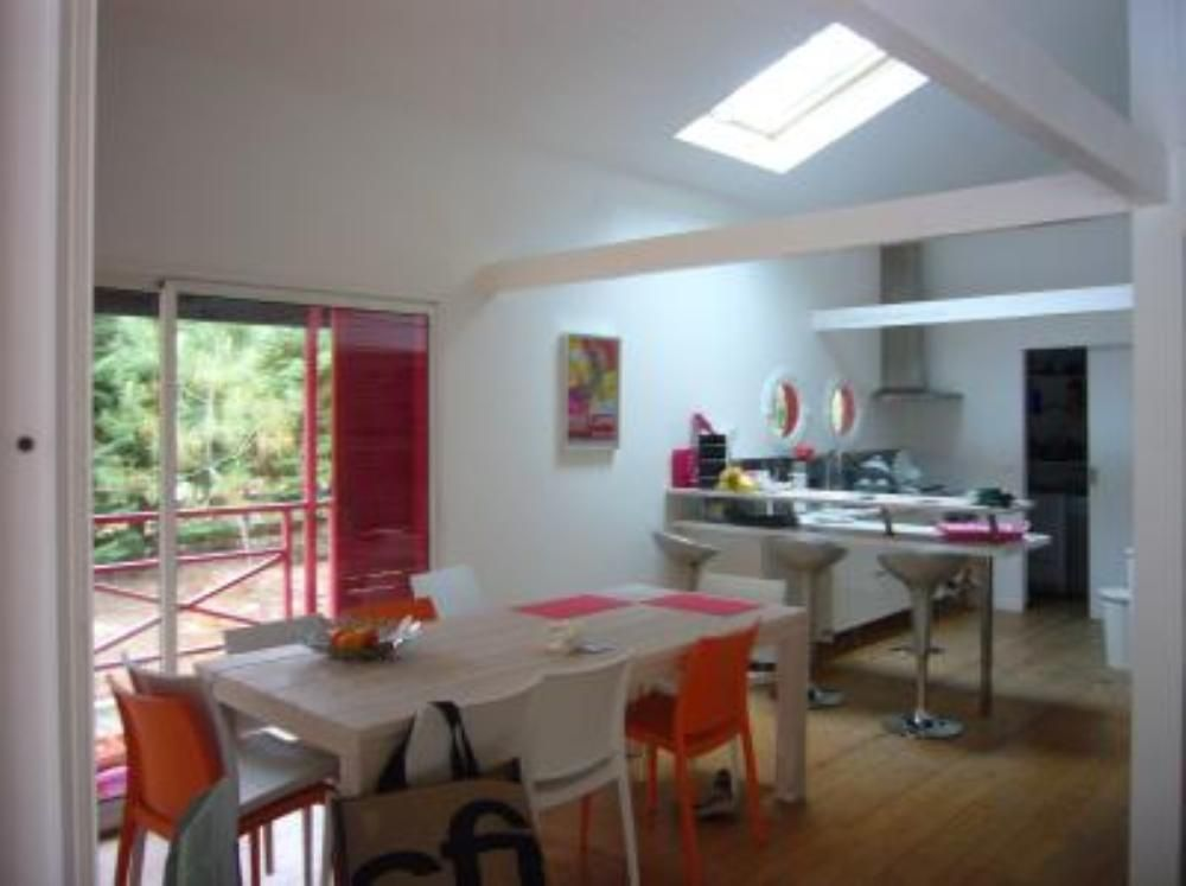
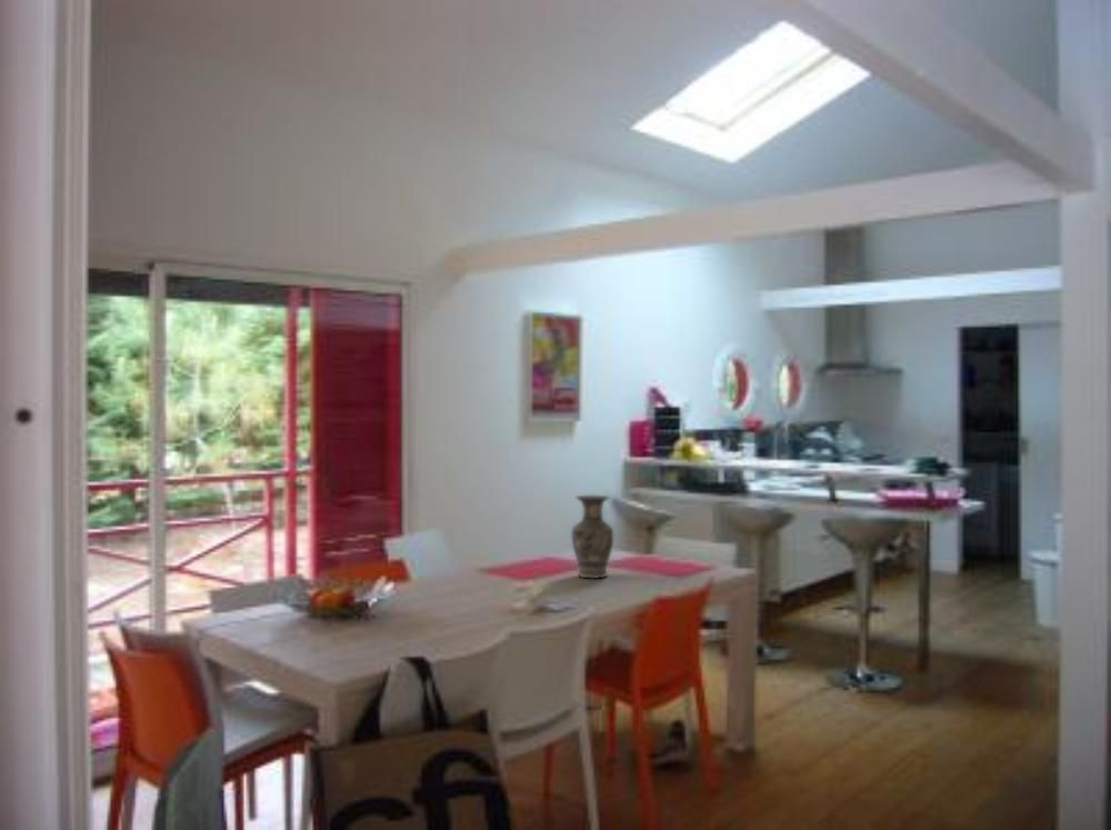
+ vase (592, 536)
